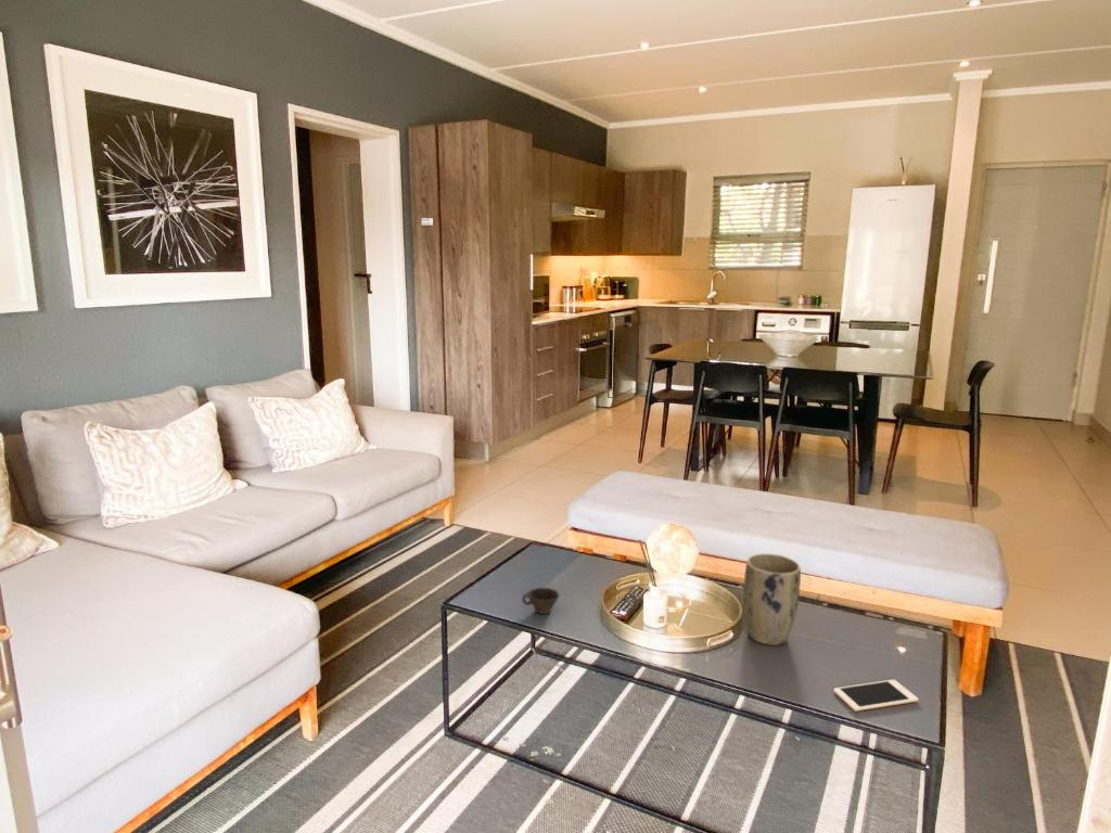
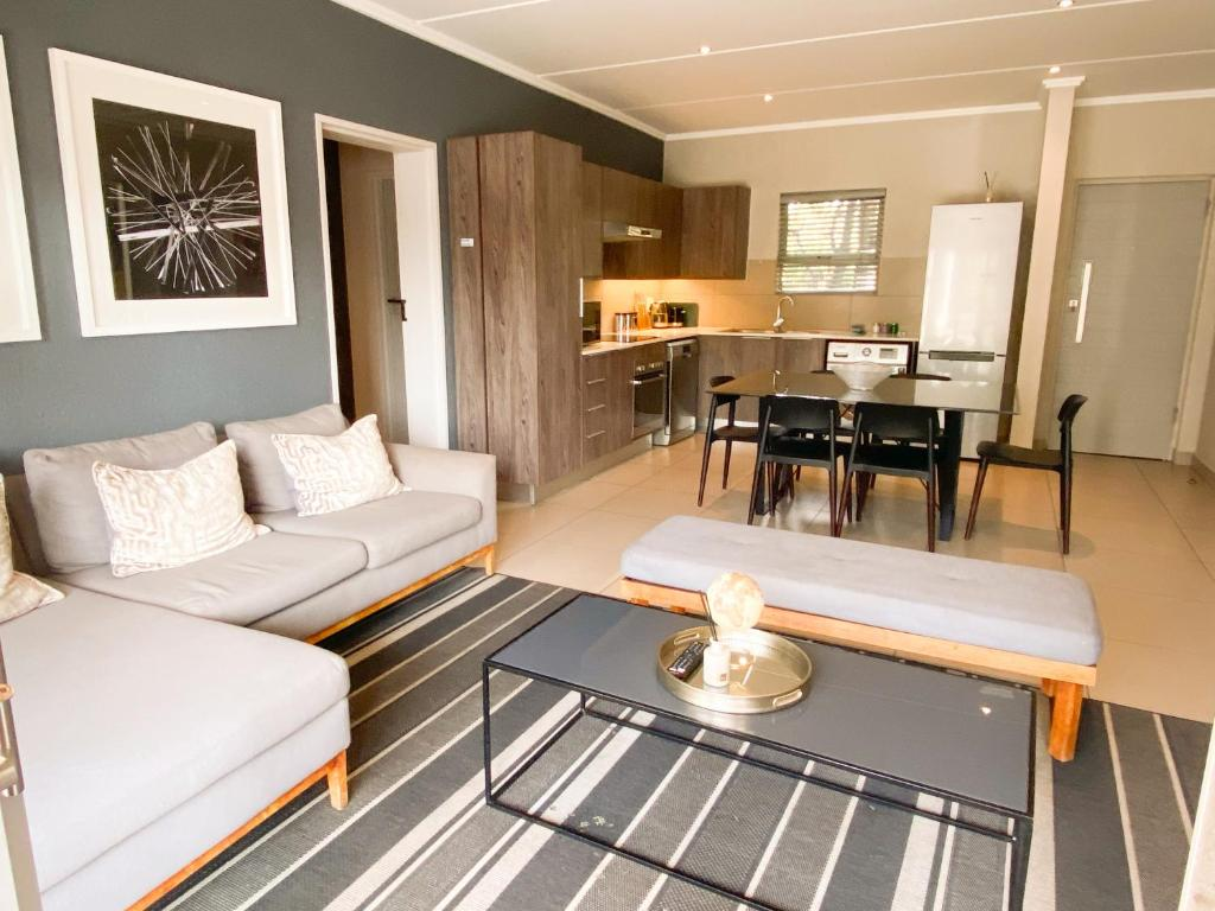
- cup (540, 601)
- cell phone (874, 694)
- plant pot (770, 600)
